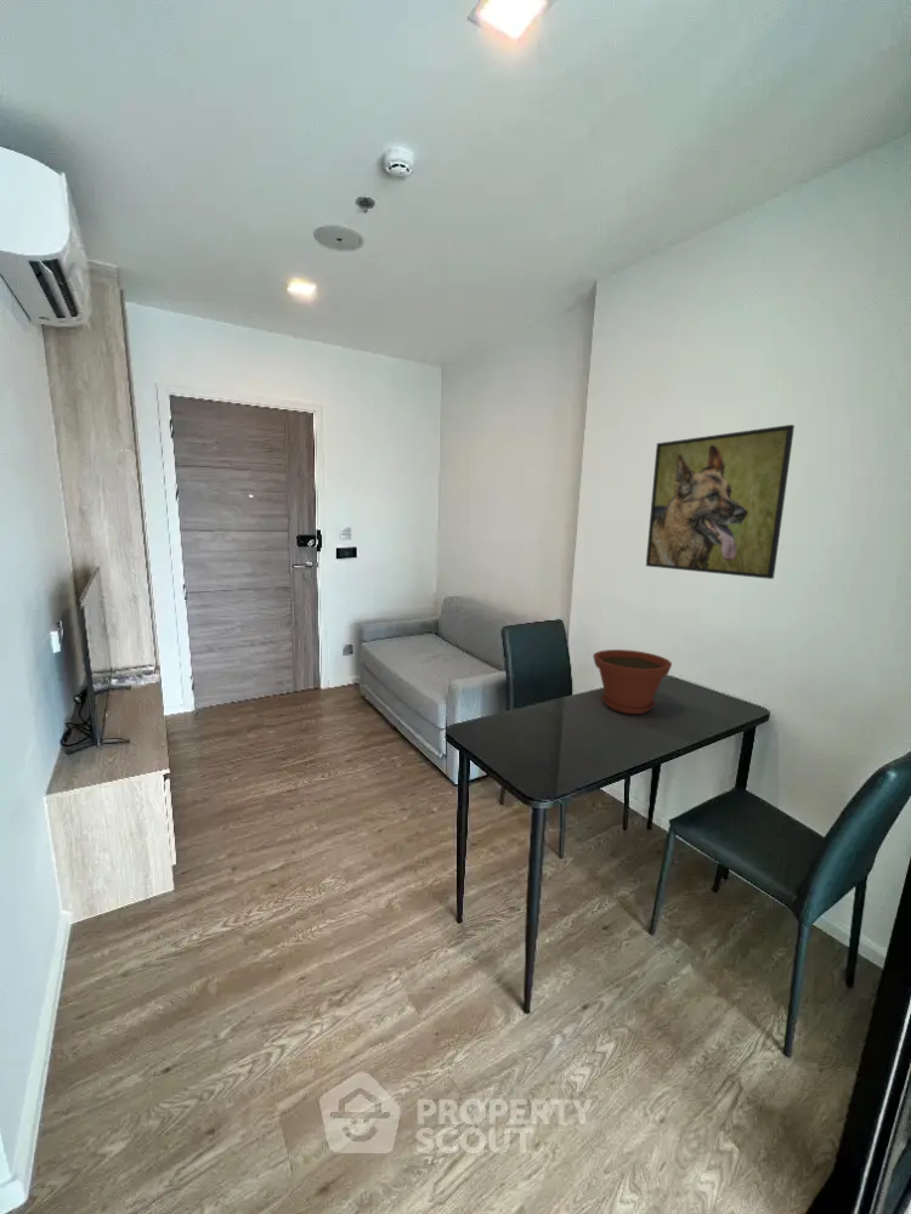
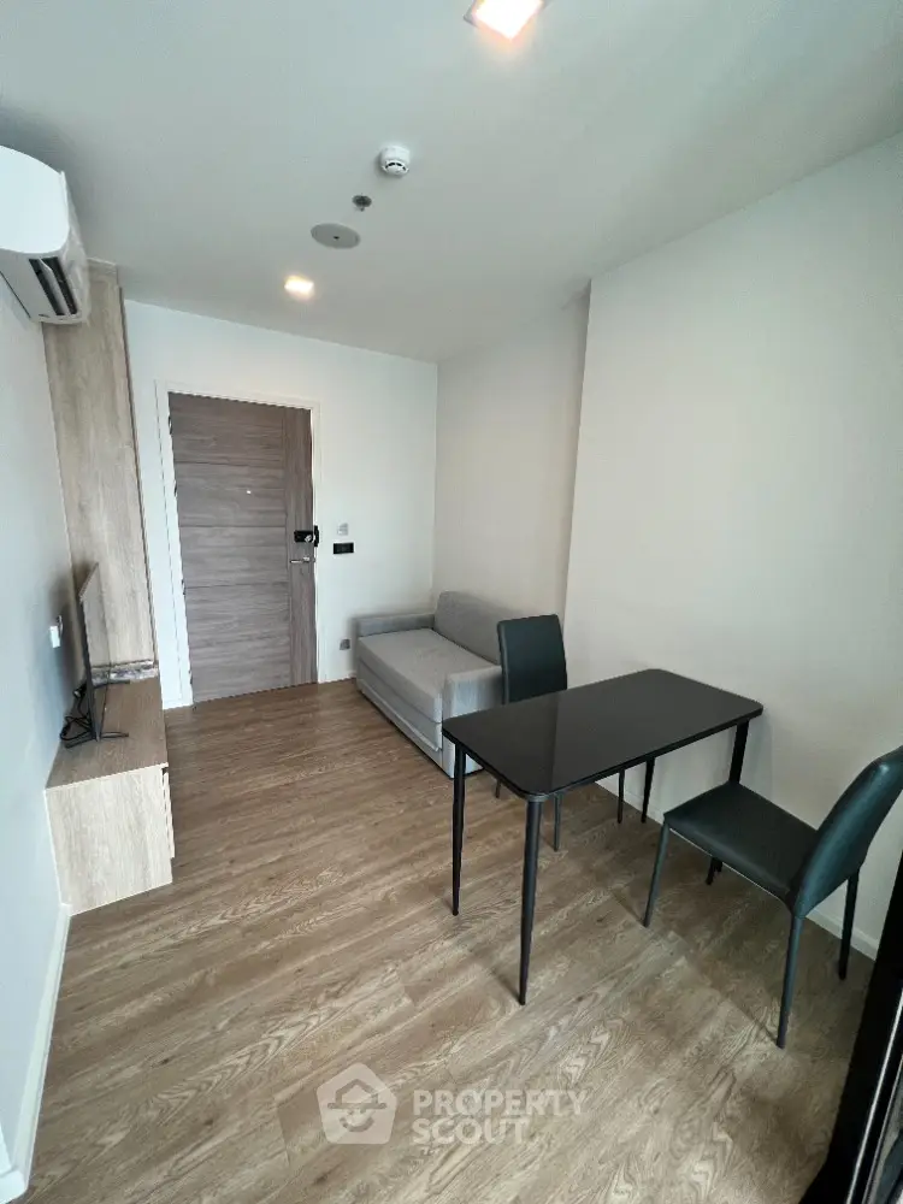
- plant pot (629, 682)
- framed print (709, 505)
